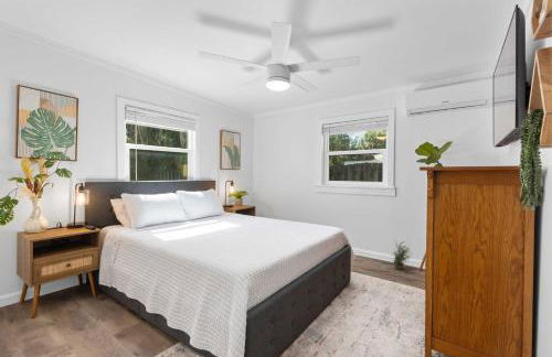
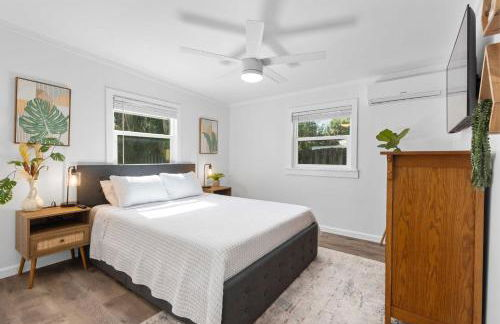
- potted plant (401, 255)
